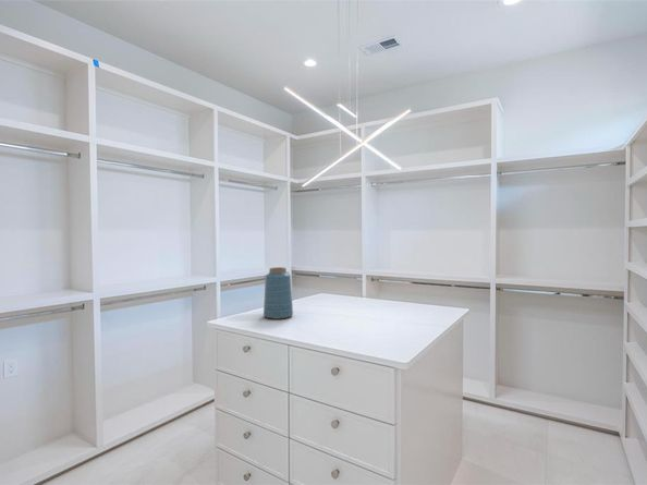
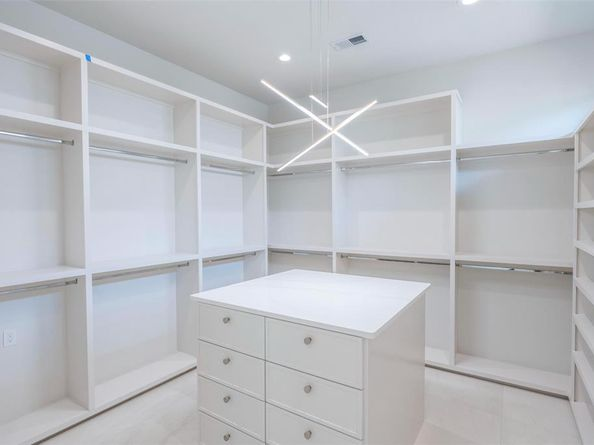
- vase (278, 292)
